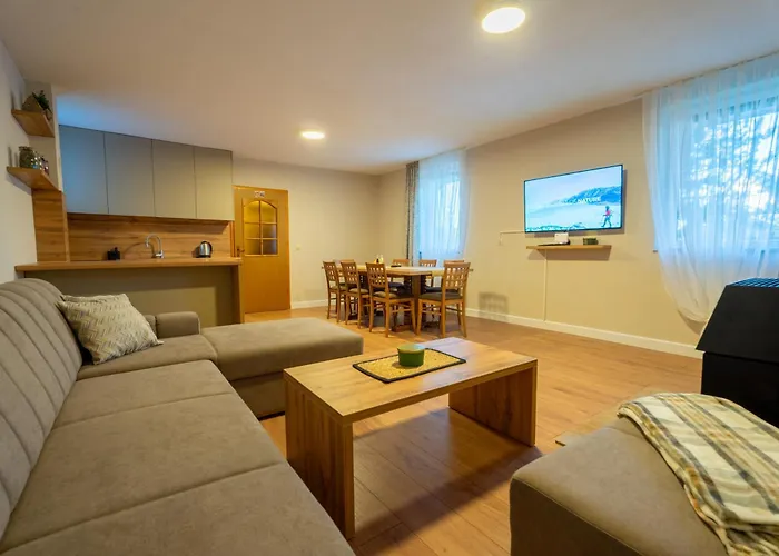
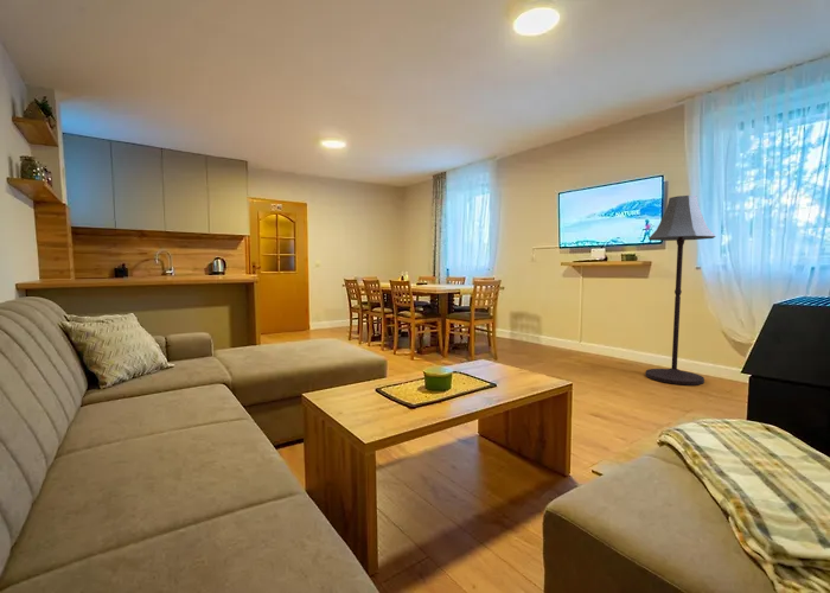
+ floor lamp (677, 288)
